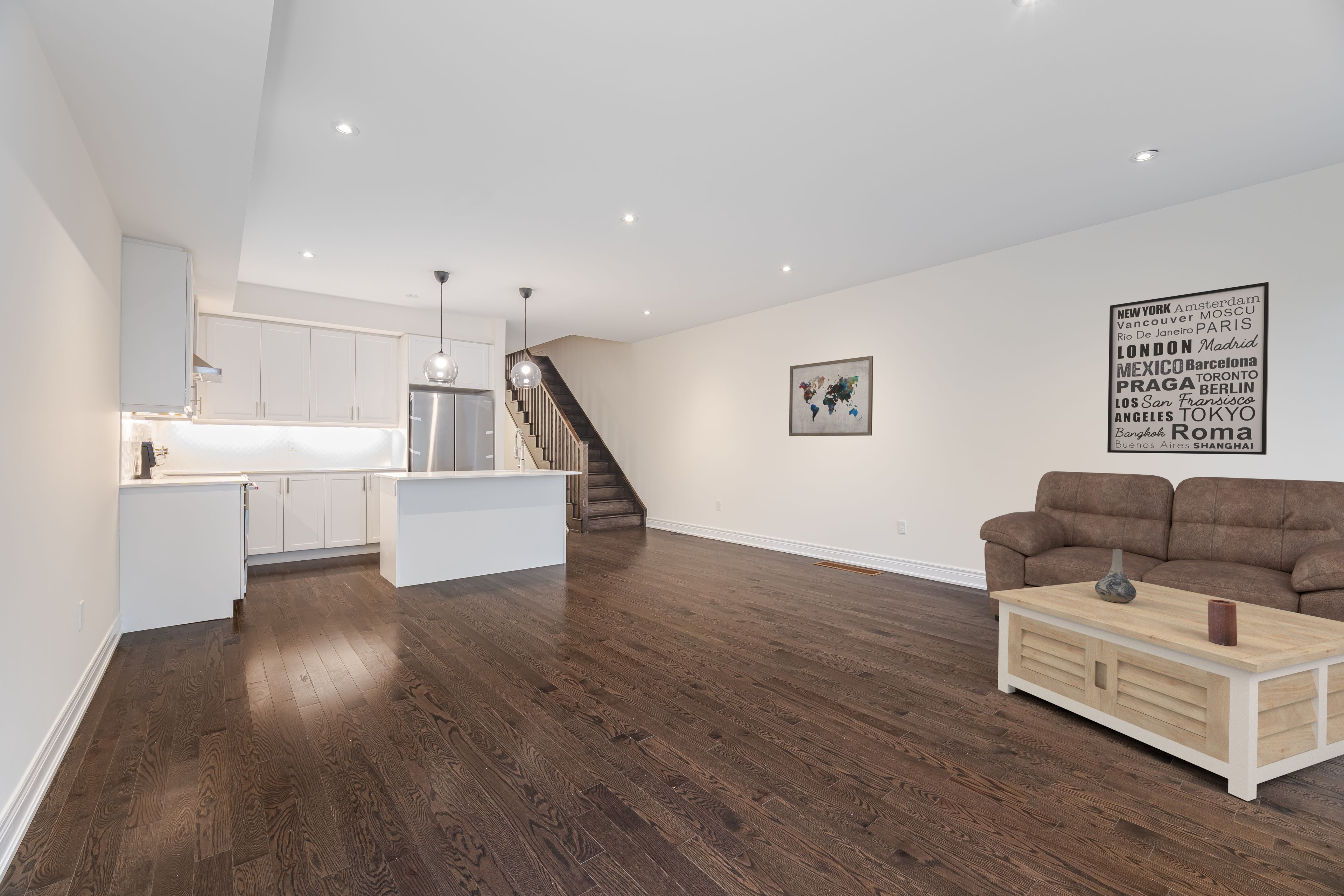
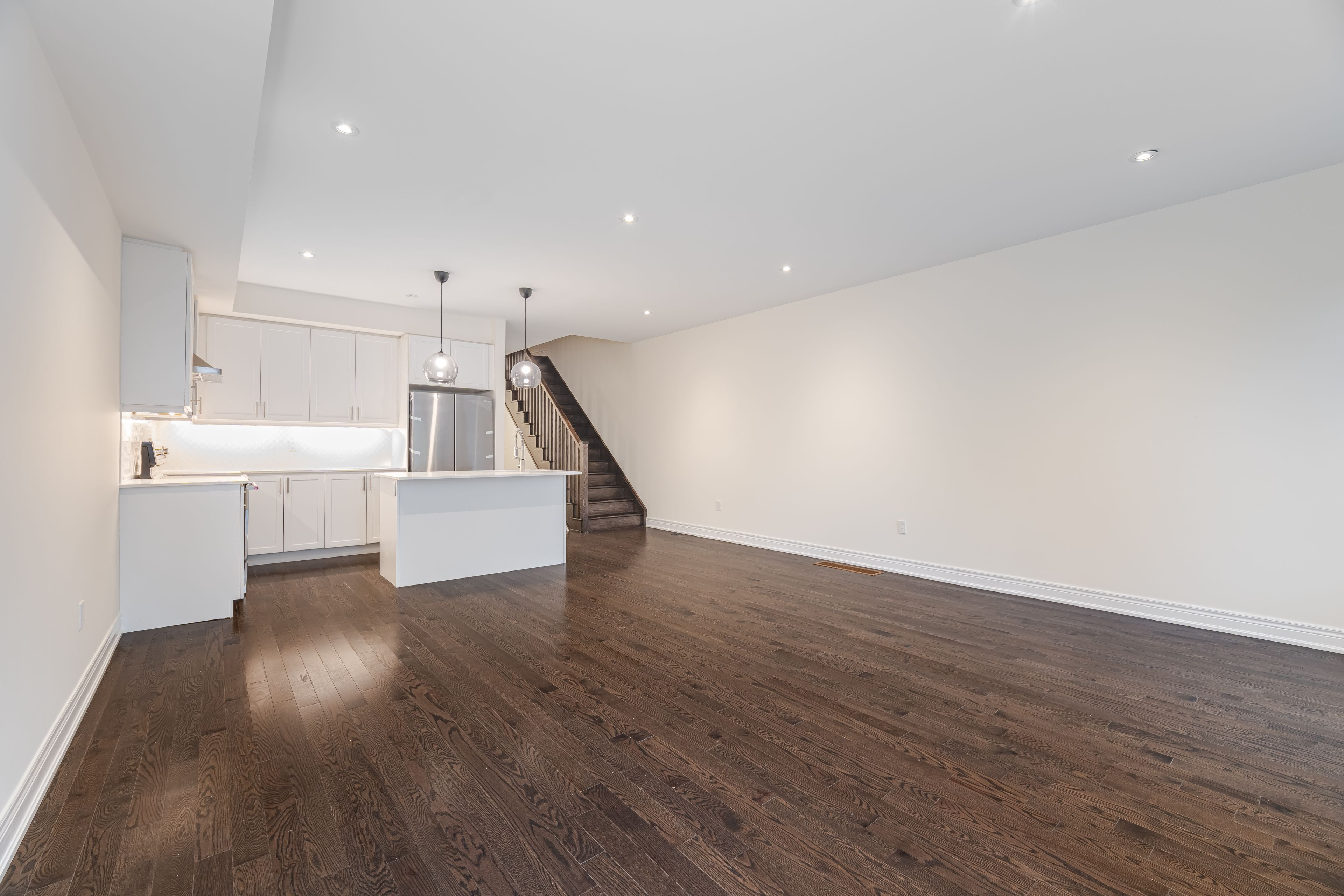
- wall art (1182, 374)
- wall art (828, 399)
- coffee table (1171, 664)
- sofa (1161, 557)
- decorative vase (1115, 574)
- candle (1222, 622)
